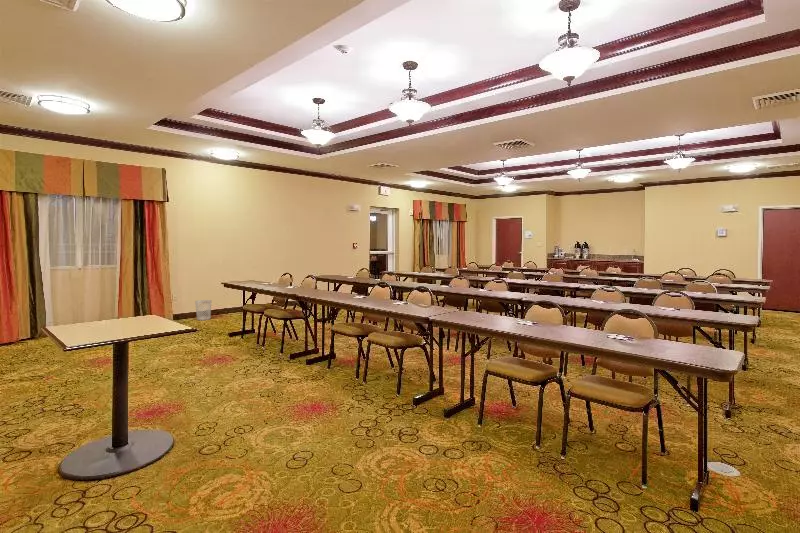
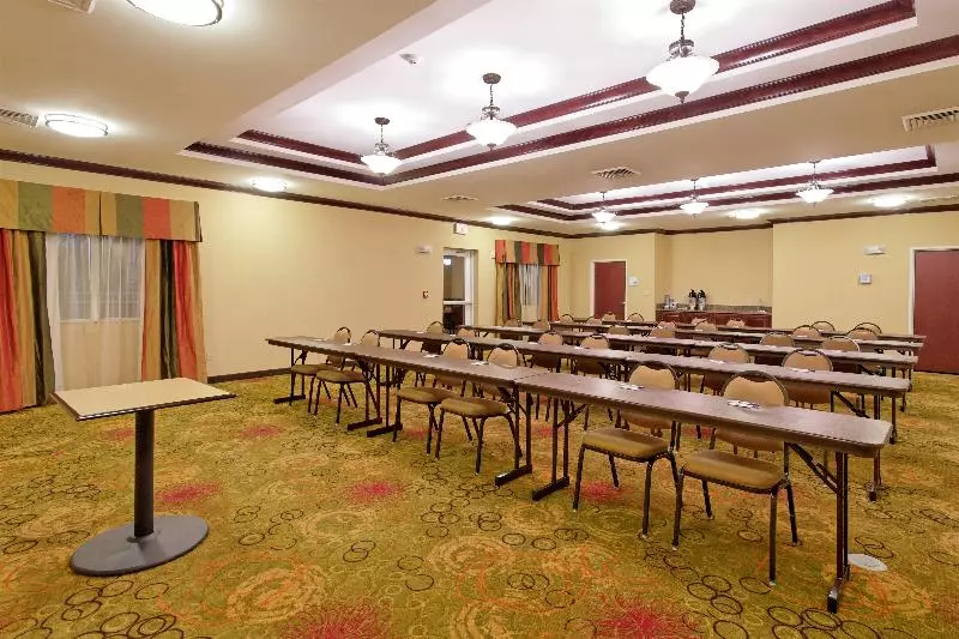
- wastebasket (203, 309)
